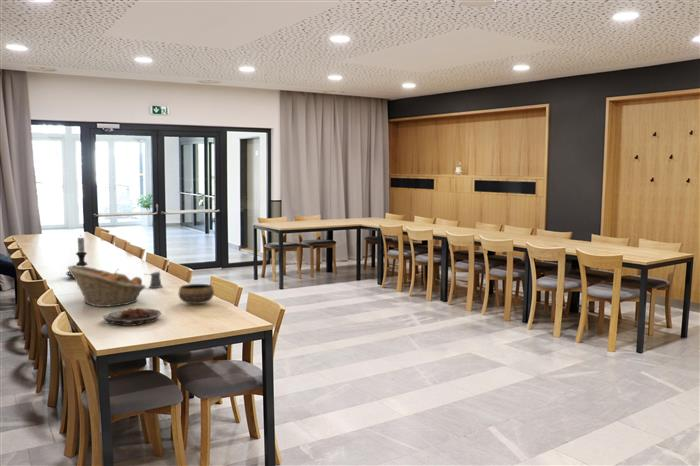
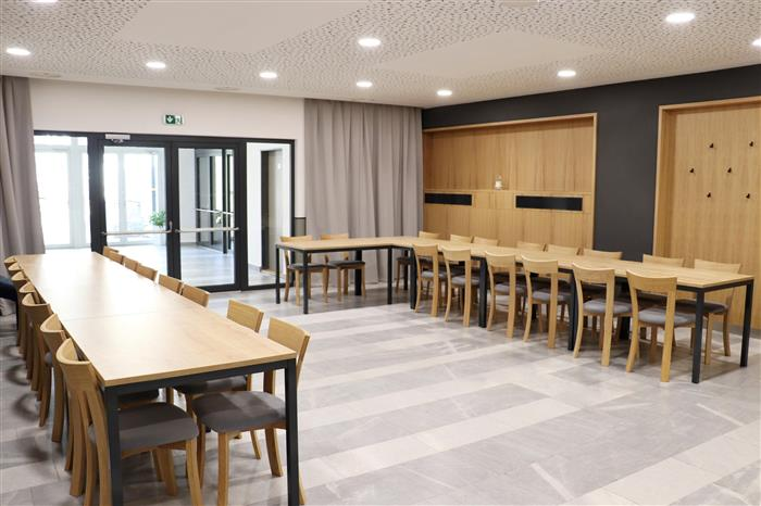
- fruit basket (106, 283)
- pepper shaker (154, 279)
- bowl (196, 294)
- plate (132, 314)
- candle holder (80, 255)
